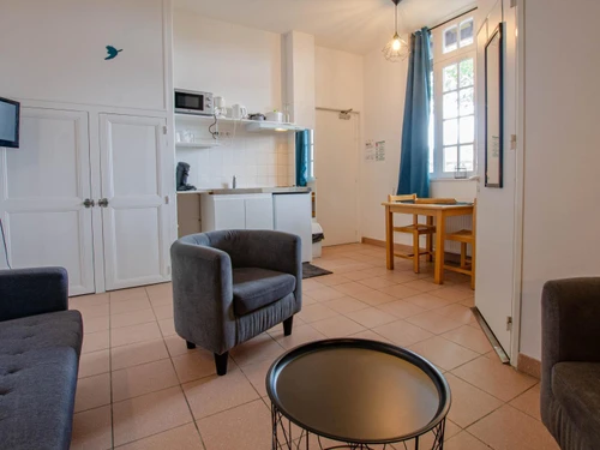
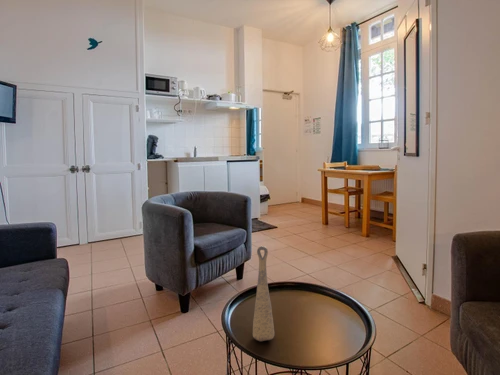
+ decorative vase (263, 291)
